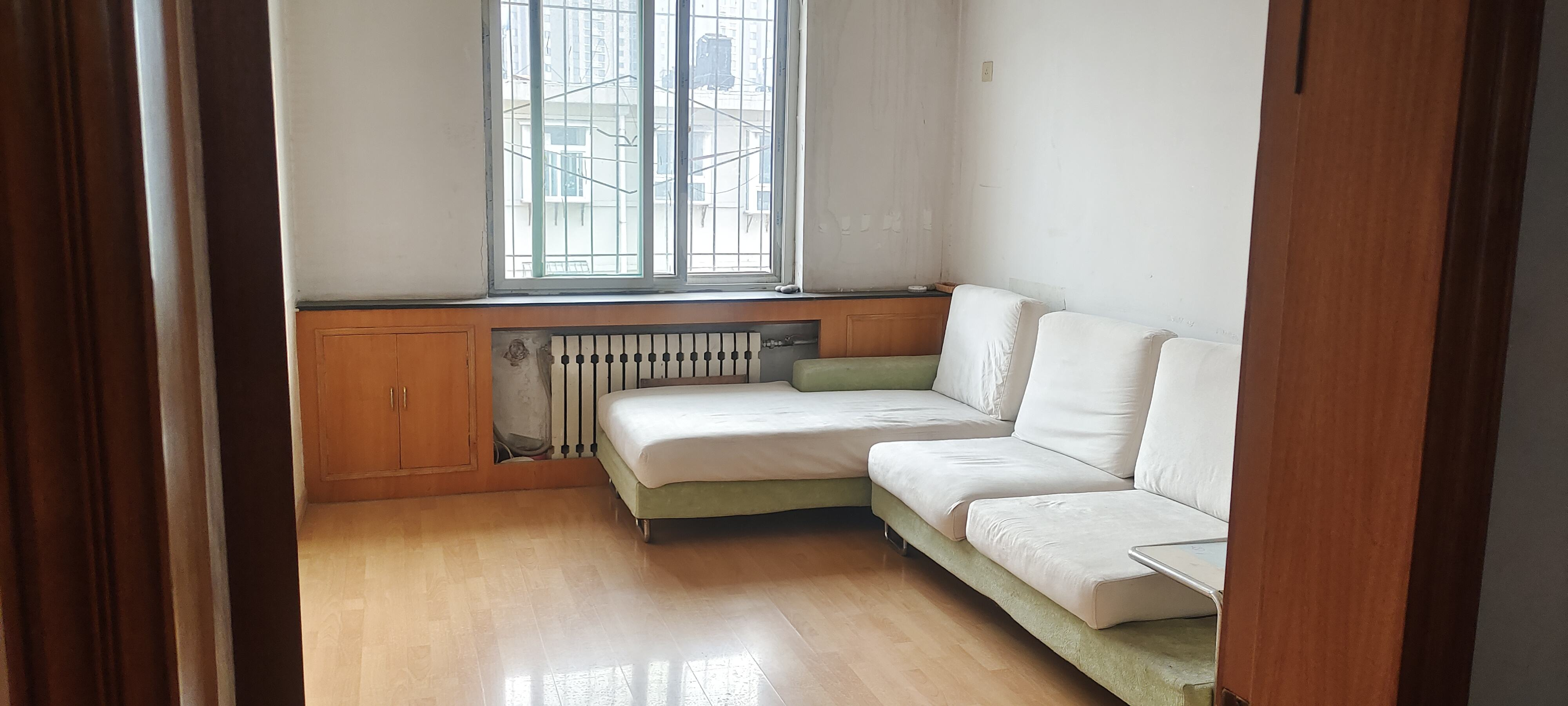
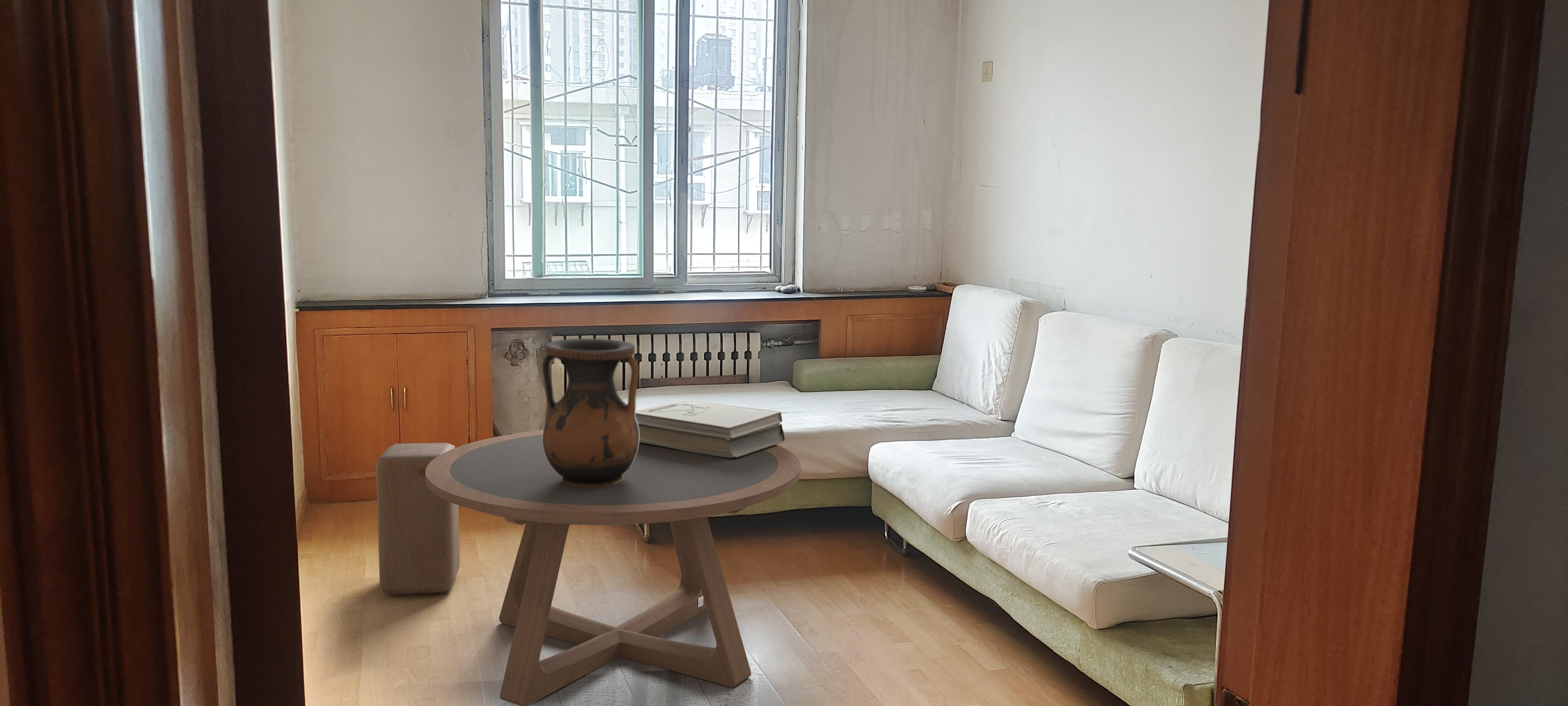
+ books (707, 426)
+ vase (591, 411)
+ coffee table (618, 524)
+ stool (419, 517)
